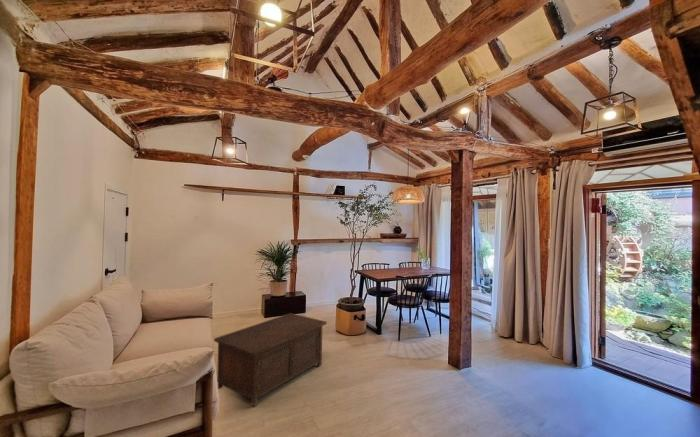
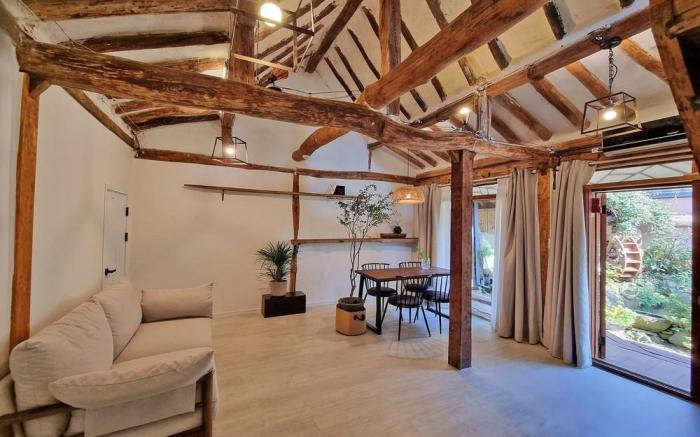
- cabinet (275, 352)
